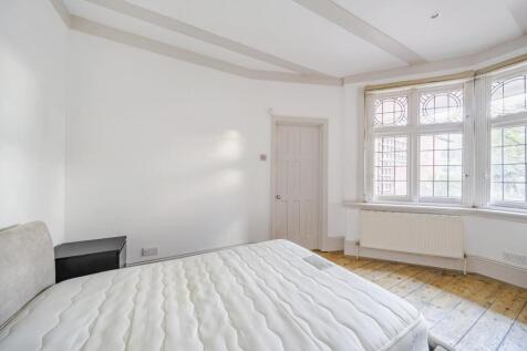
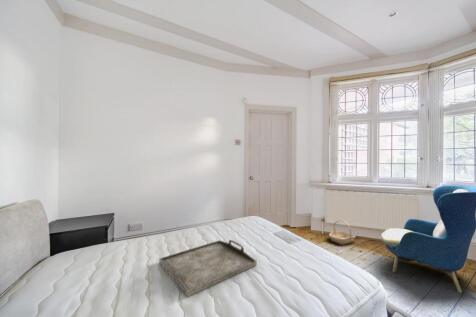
+ serving tray (207, 257)
+ armchair (427, 228)
+ basket (342, 232)
